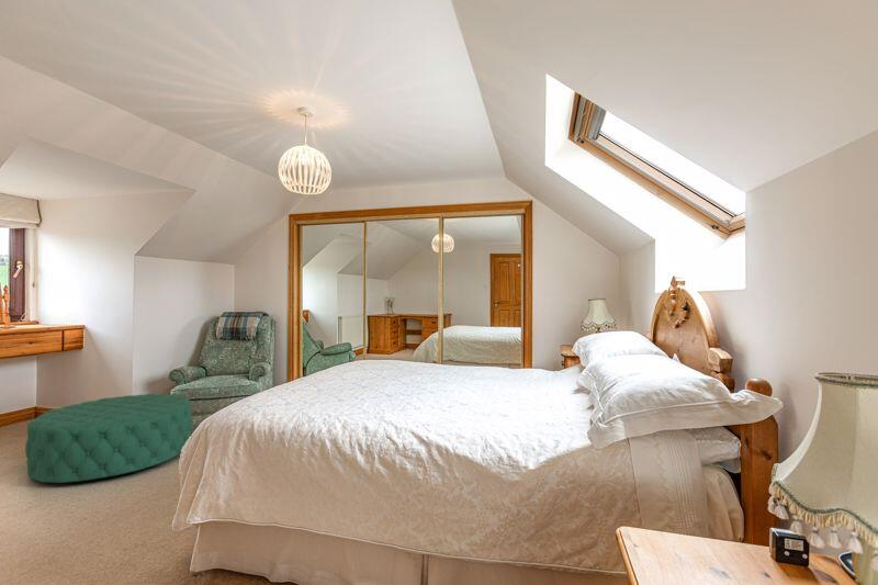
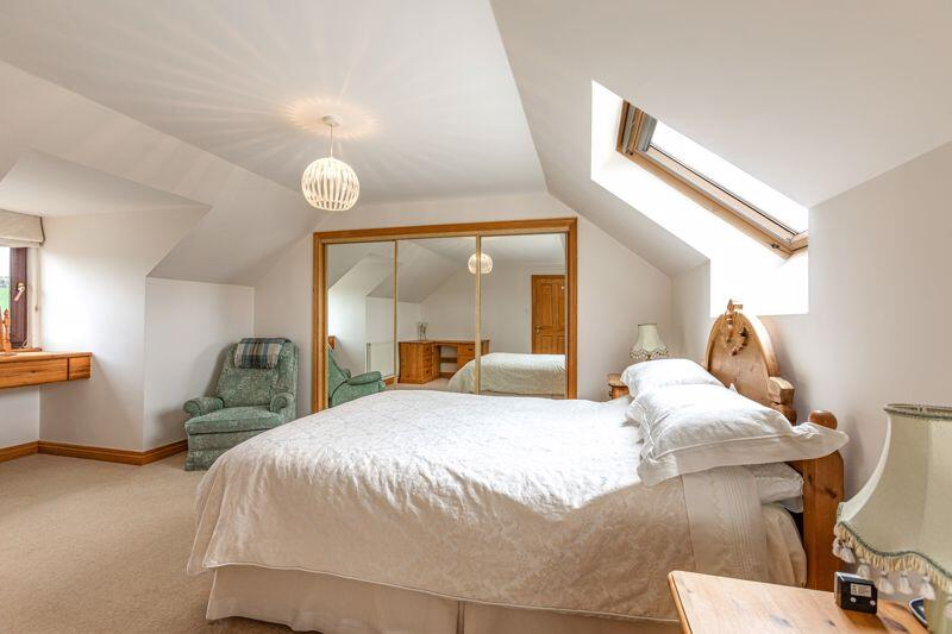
- ottoman (116, 432)
